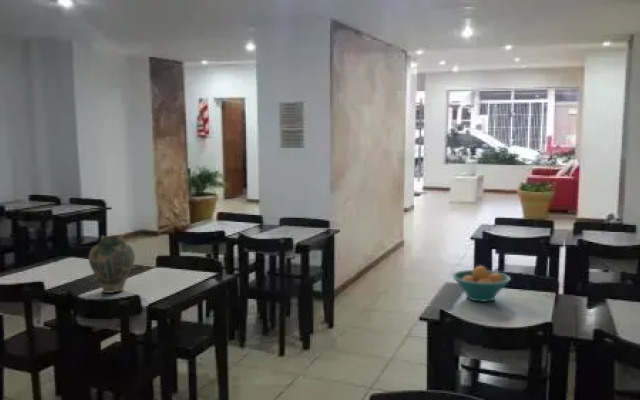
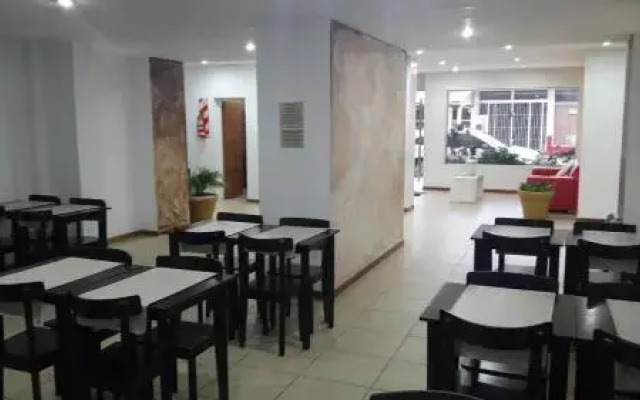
- vase (112, 262)
- fruit bowl (480, 282)
